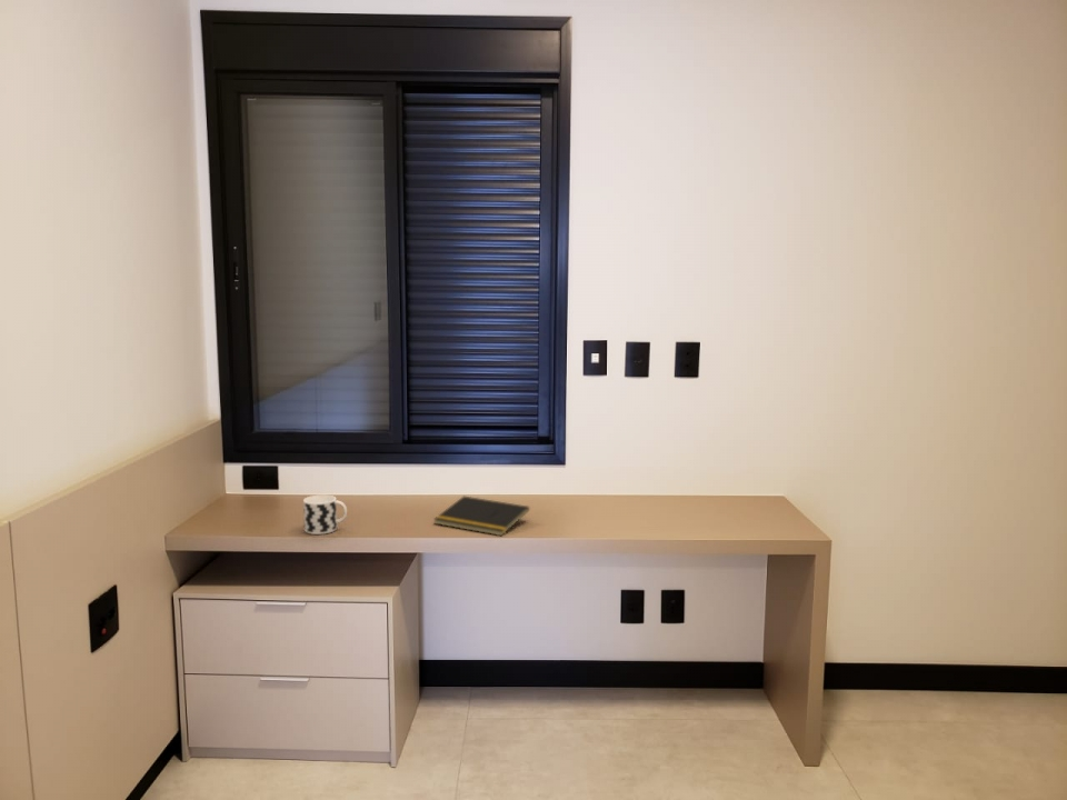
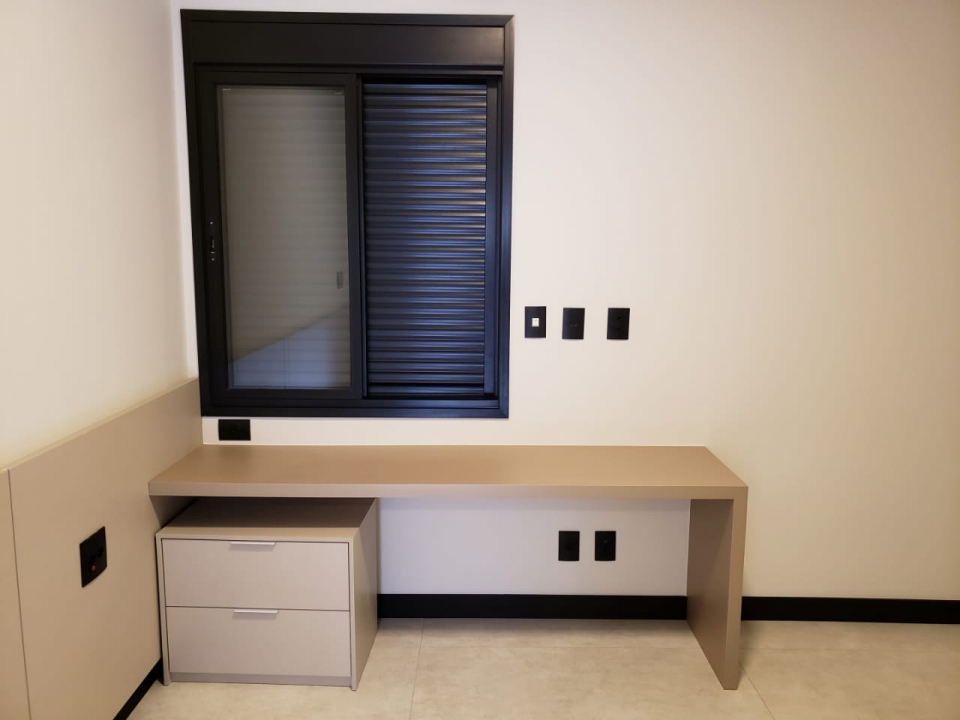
- cup (326, 513)
- notepad (481, 514)
